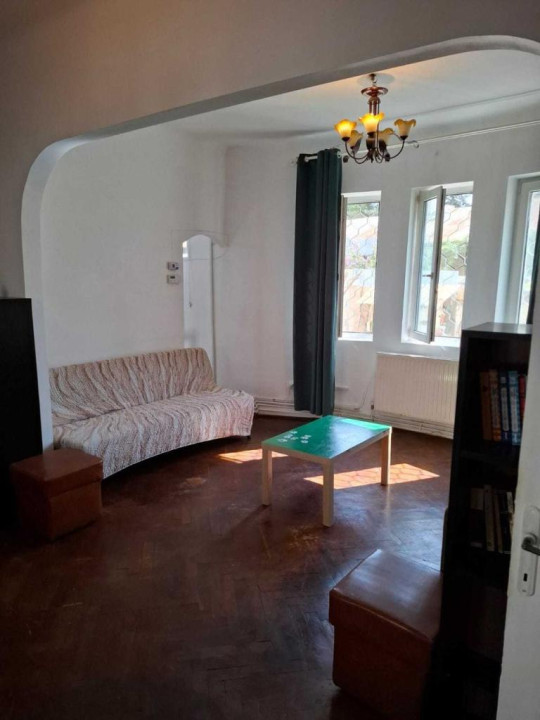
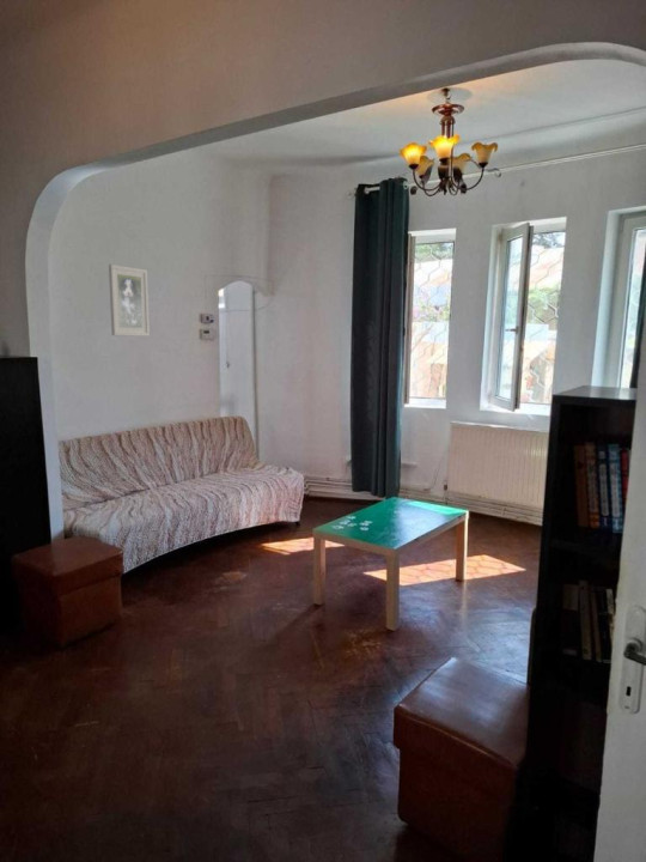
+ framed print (129, 302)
